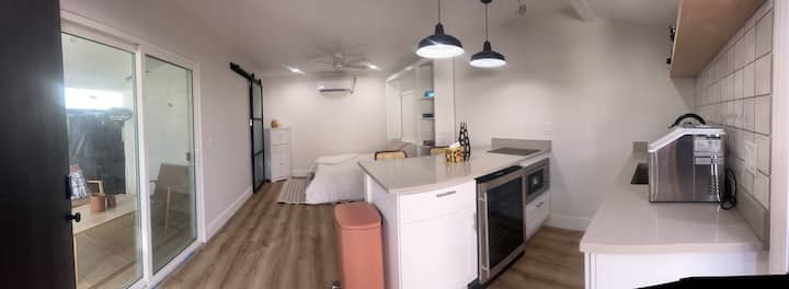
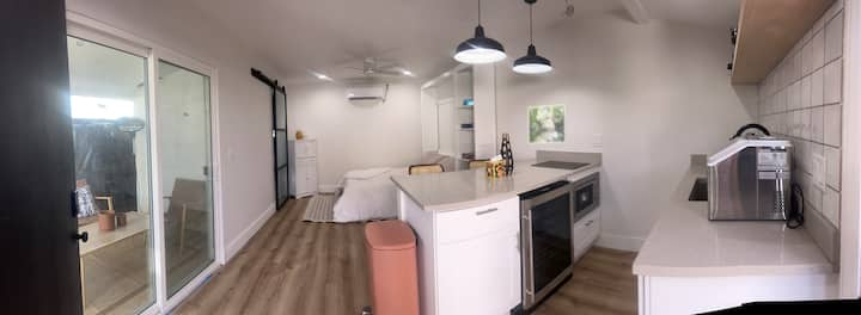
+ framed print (546, 124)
